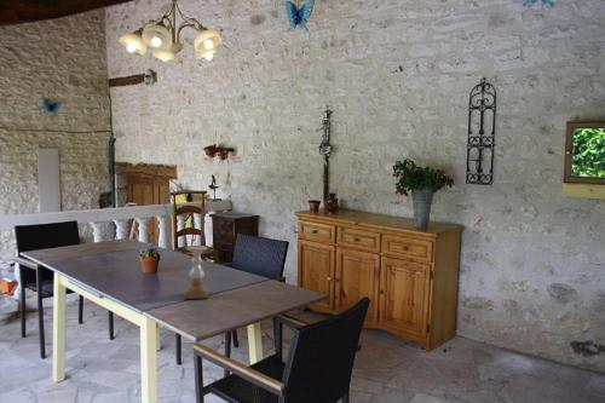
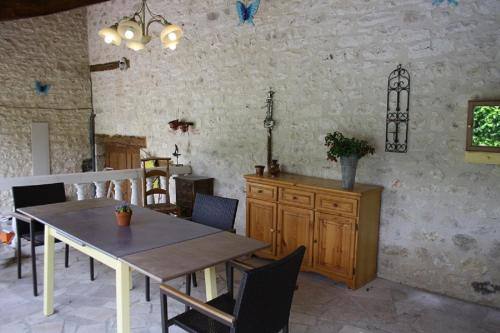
- candle holder (196, 271)
